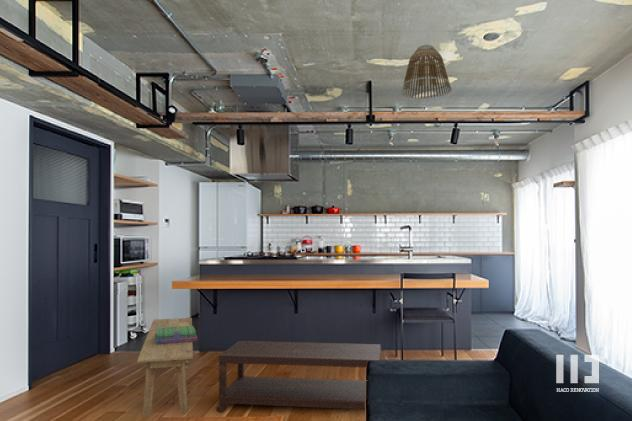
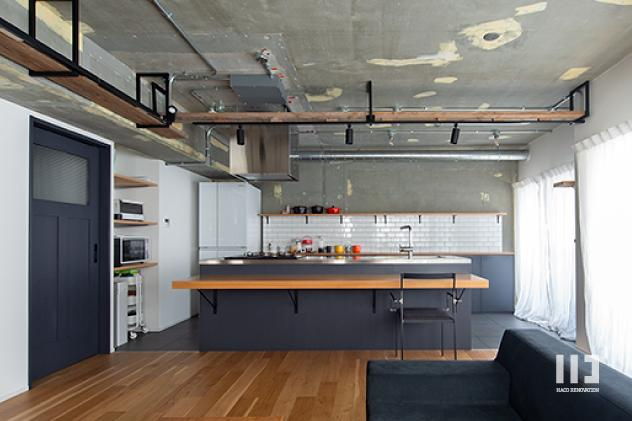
- bench (169, 360)
- stack of books (175, 334)
- lamp shade (425, 69)
- coffee table (303, 378)
